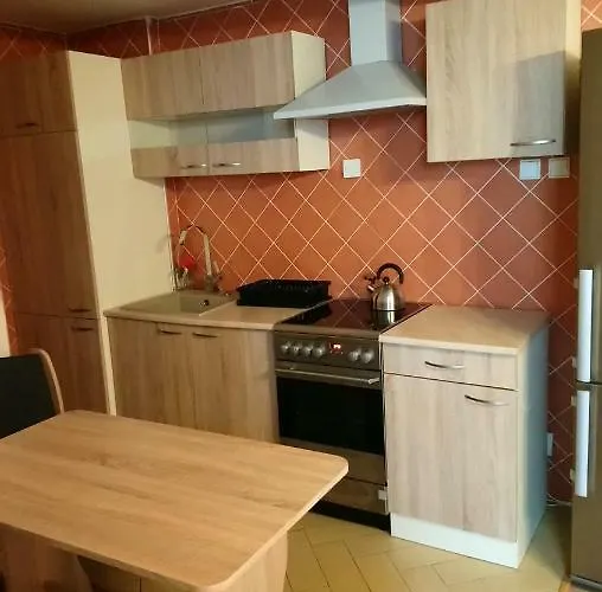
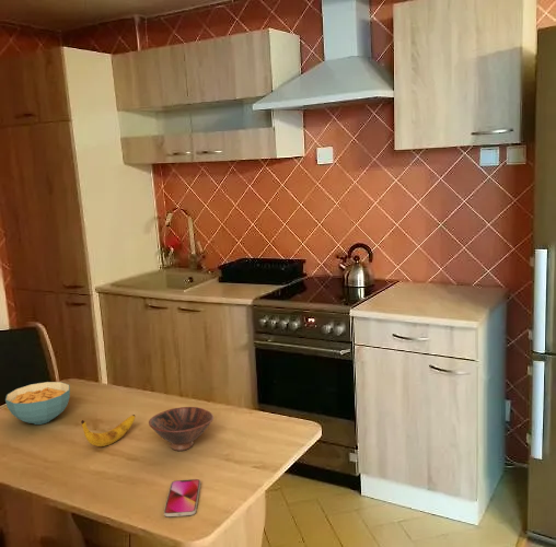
+ smartphone (183, 497)
+ banana (113, 429)
+ bowl (182, 431)
+ cereal bowl (39, 406)
